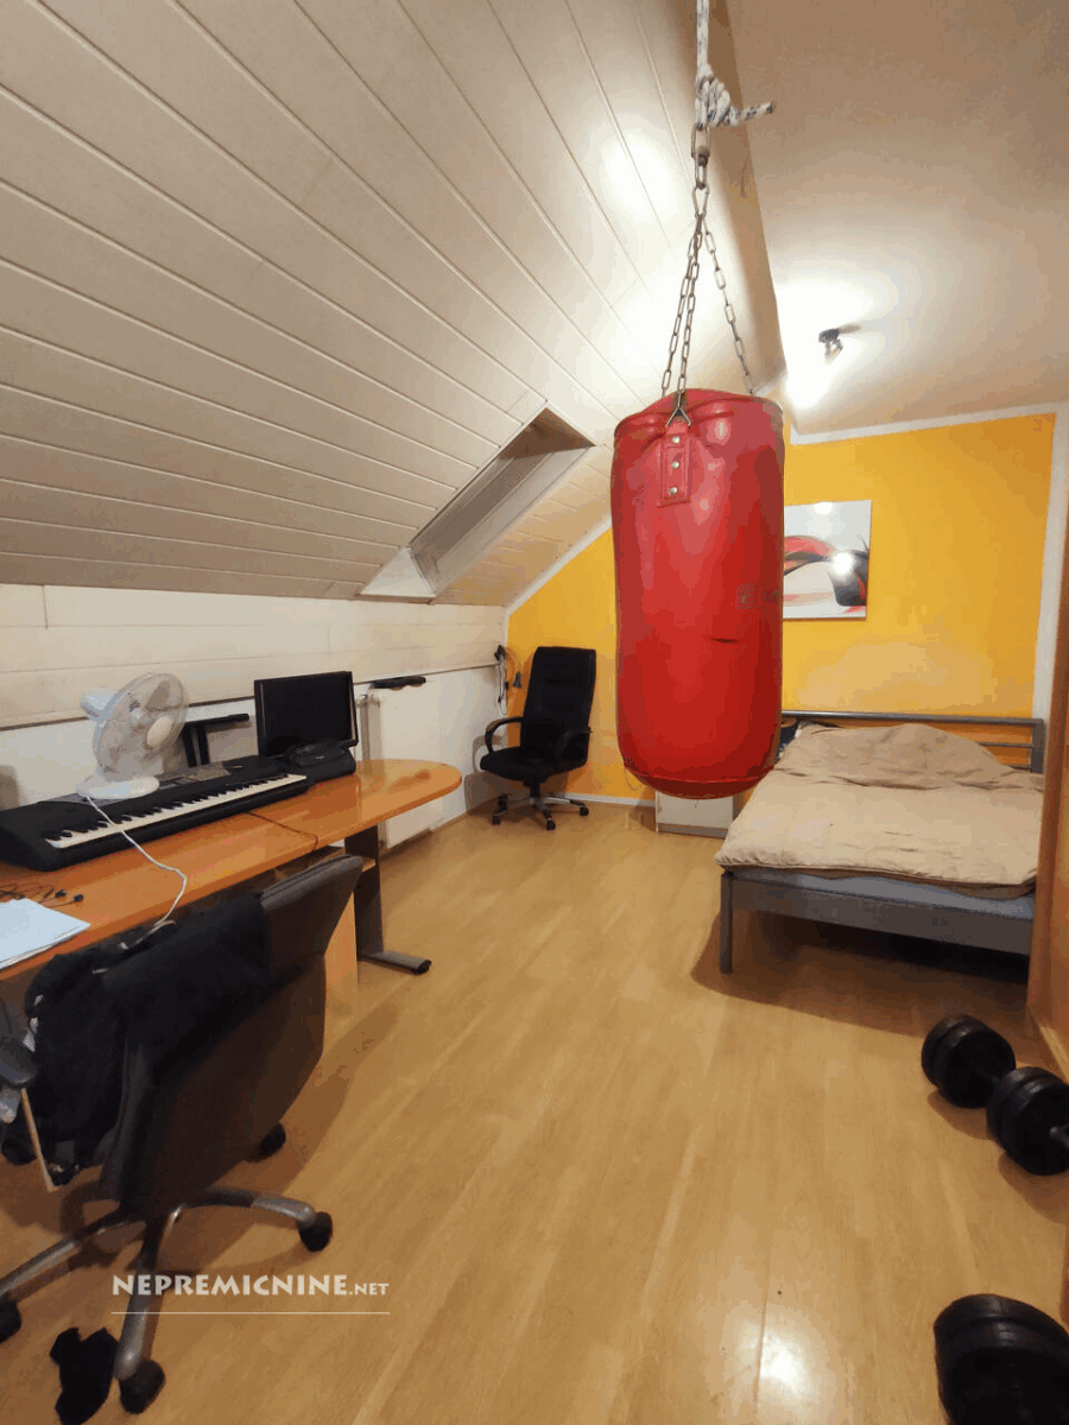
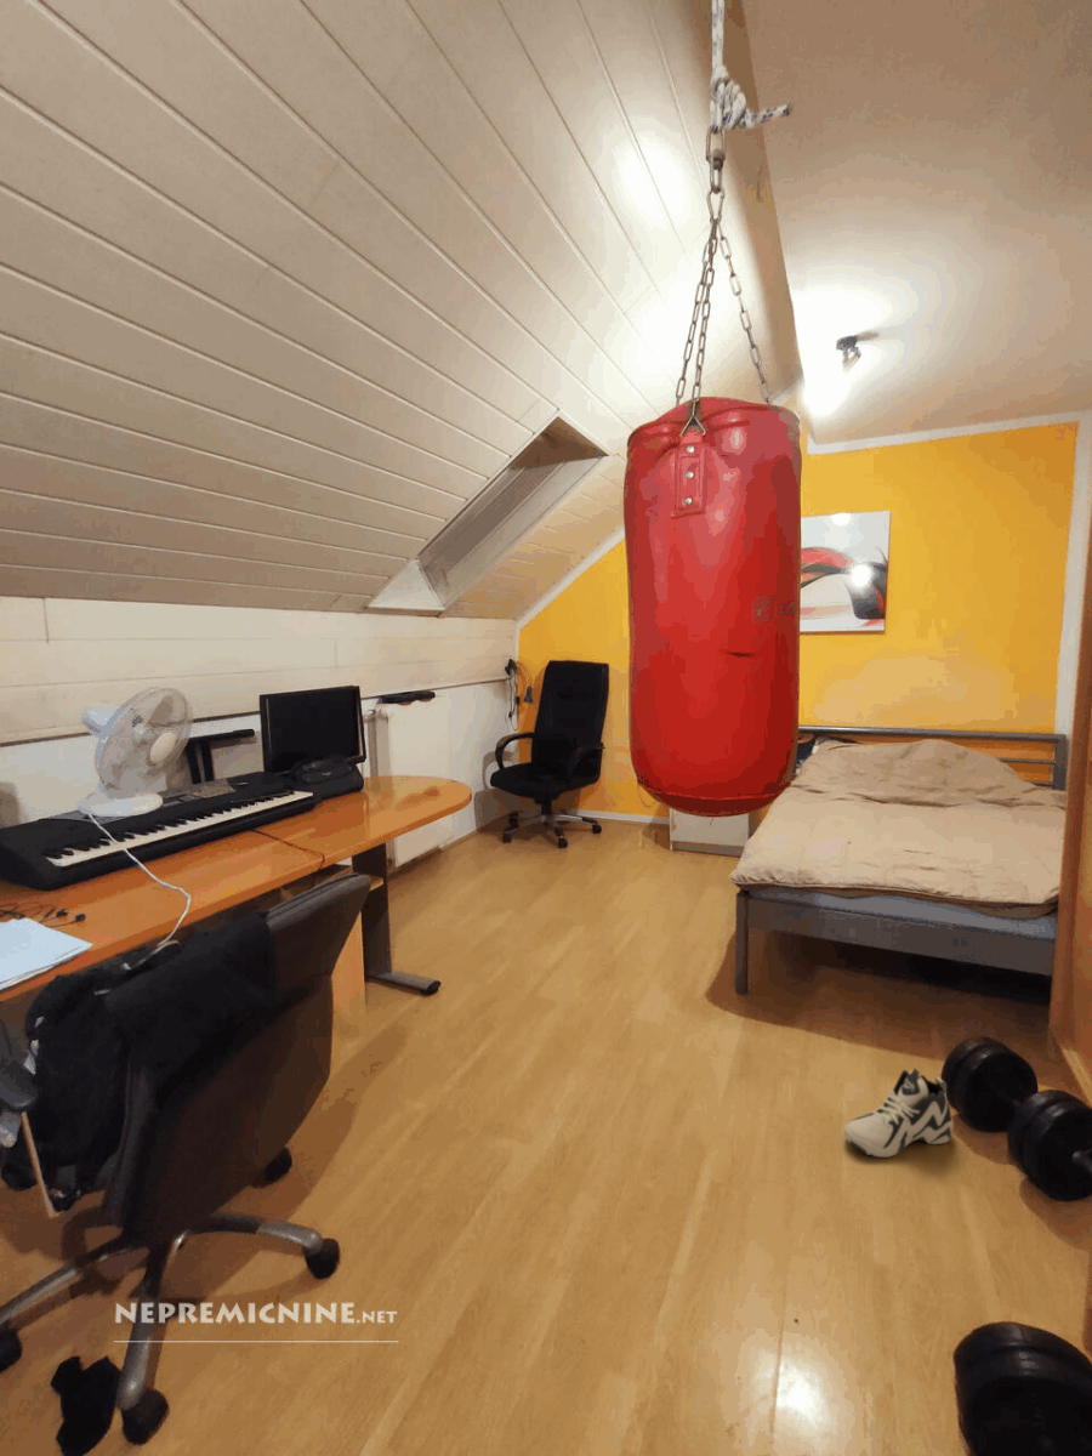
+ sneaker (898, 1104)
